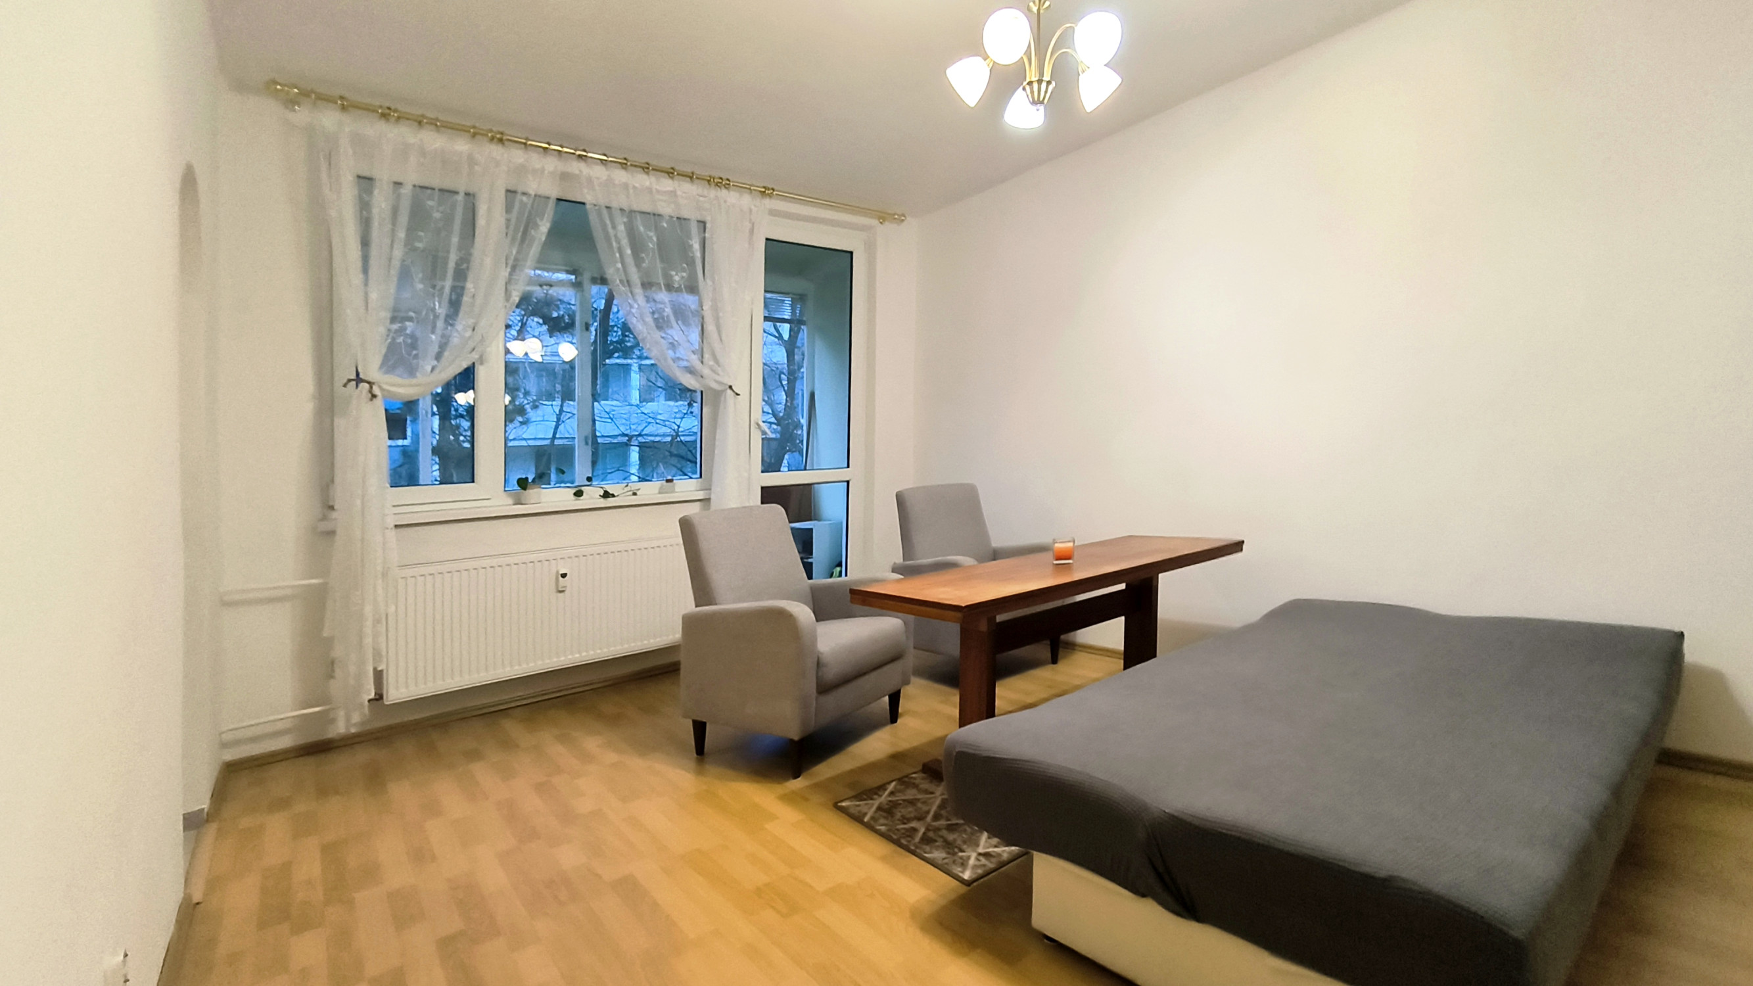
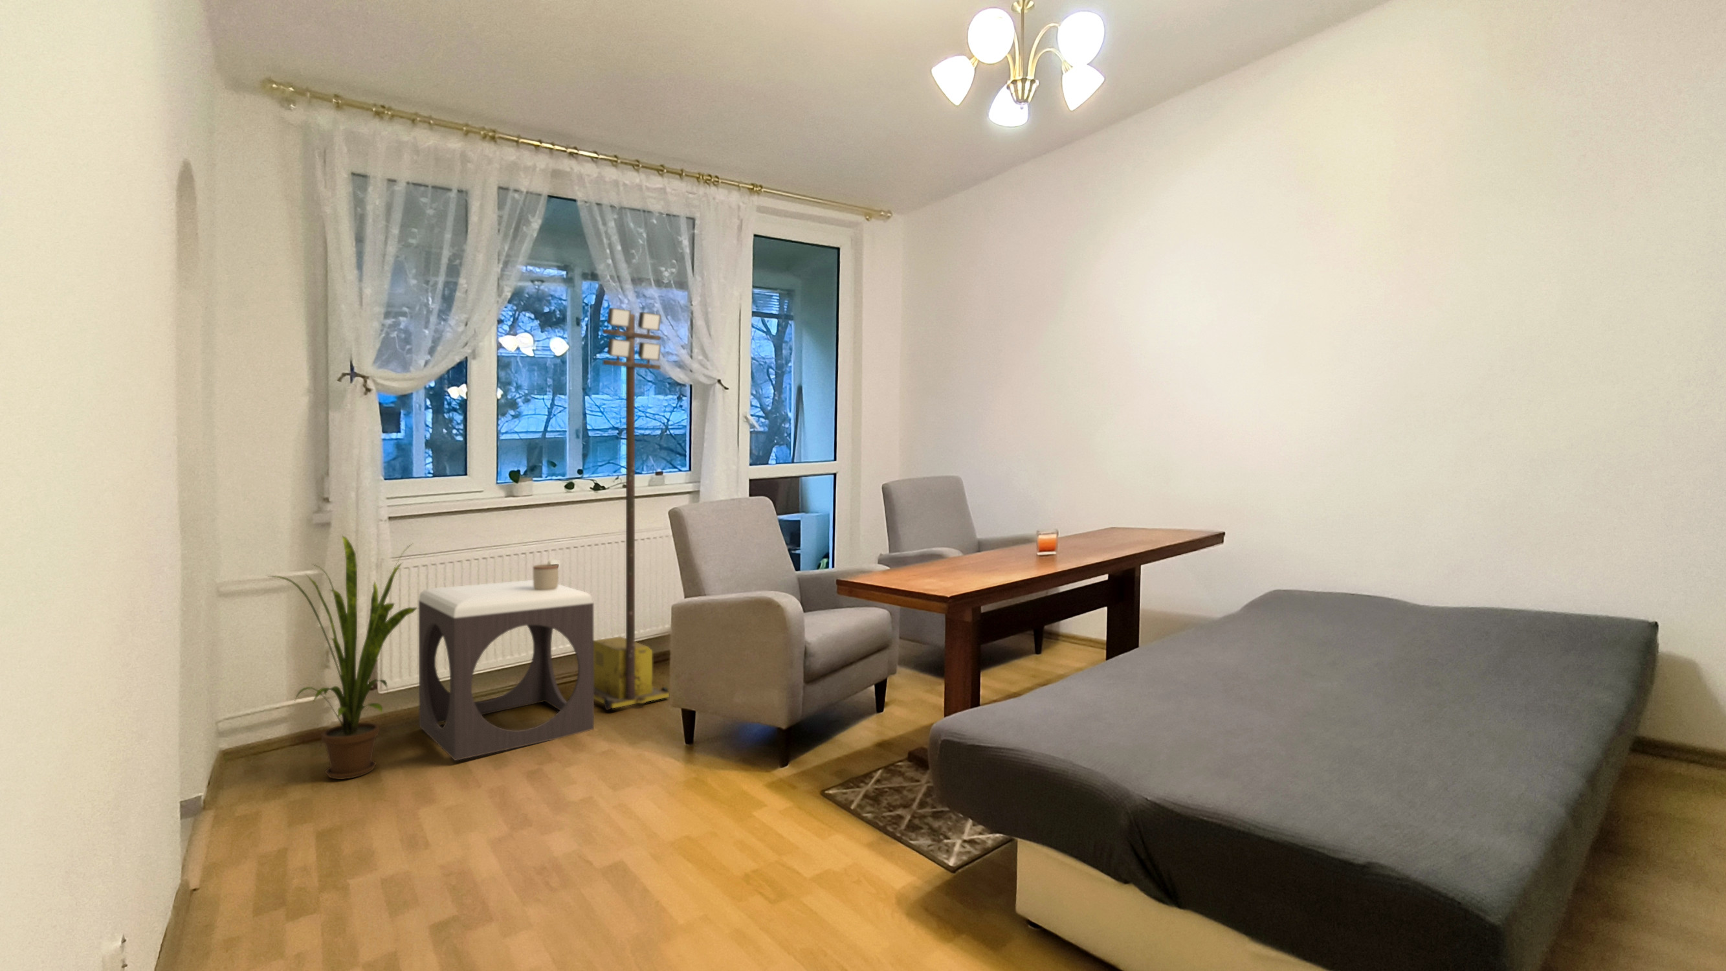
+ mug (544, 576)
+ footstool (493, 641)
+ portable light tower (626, 509)
+ house plant (343, 656)
